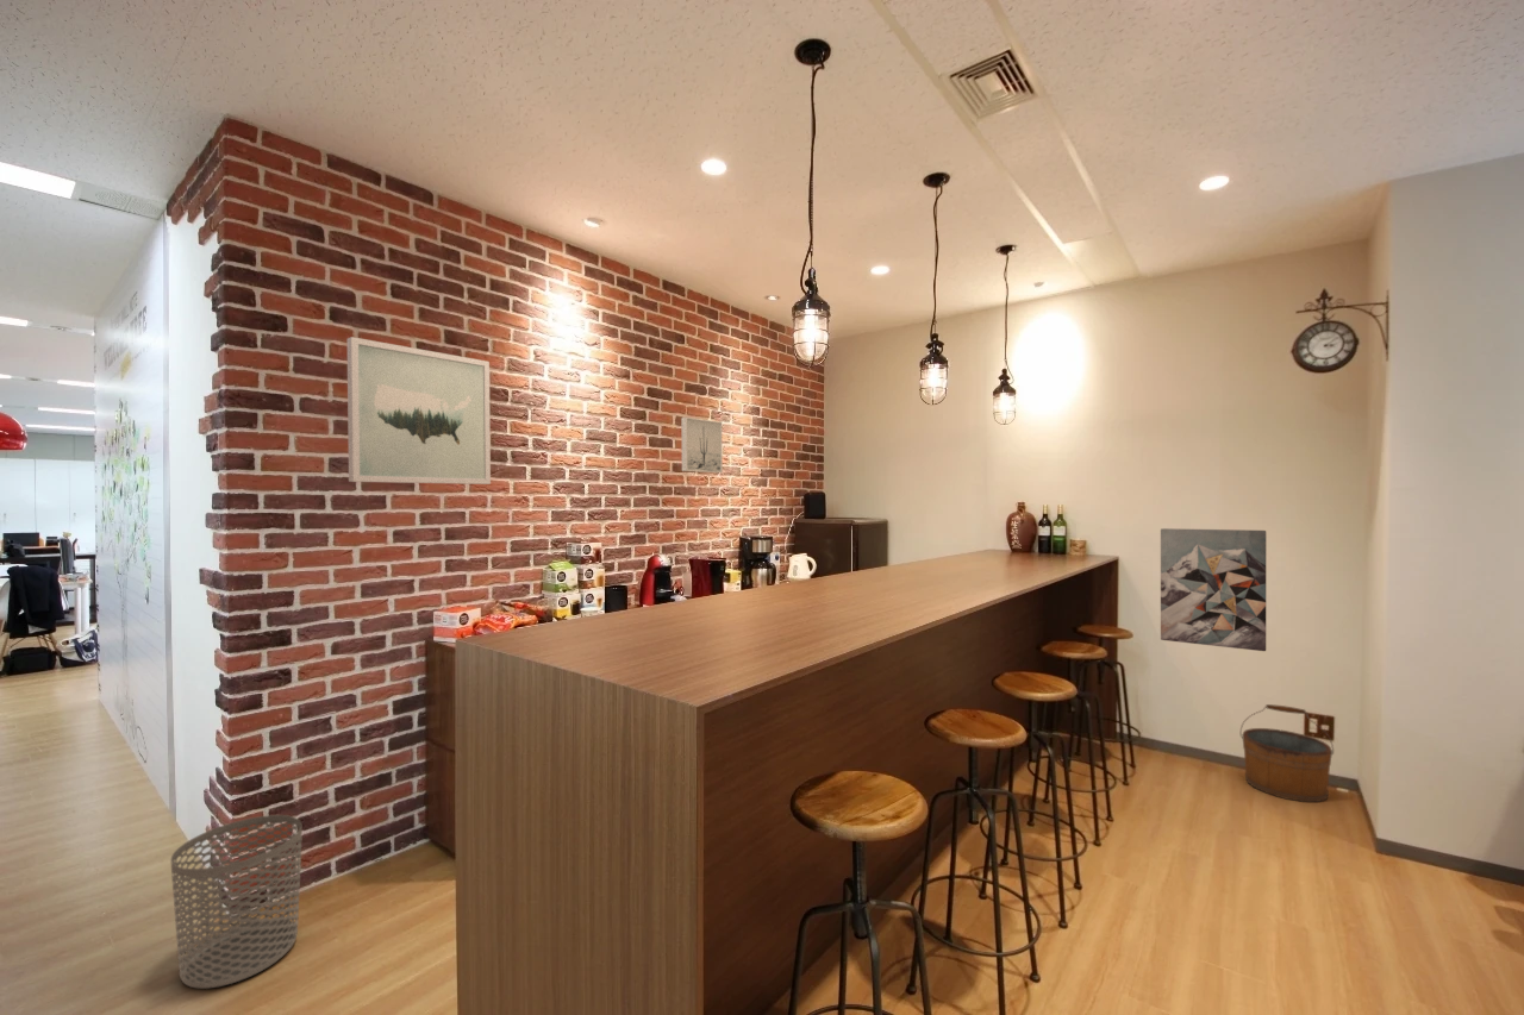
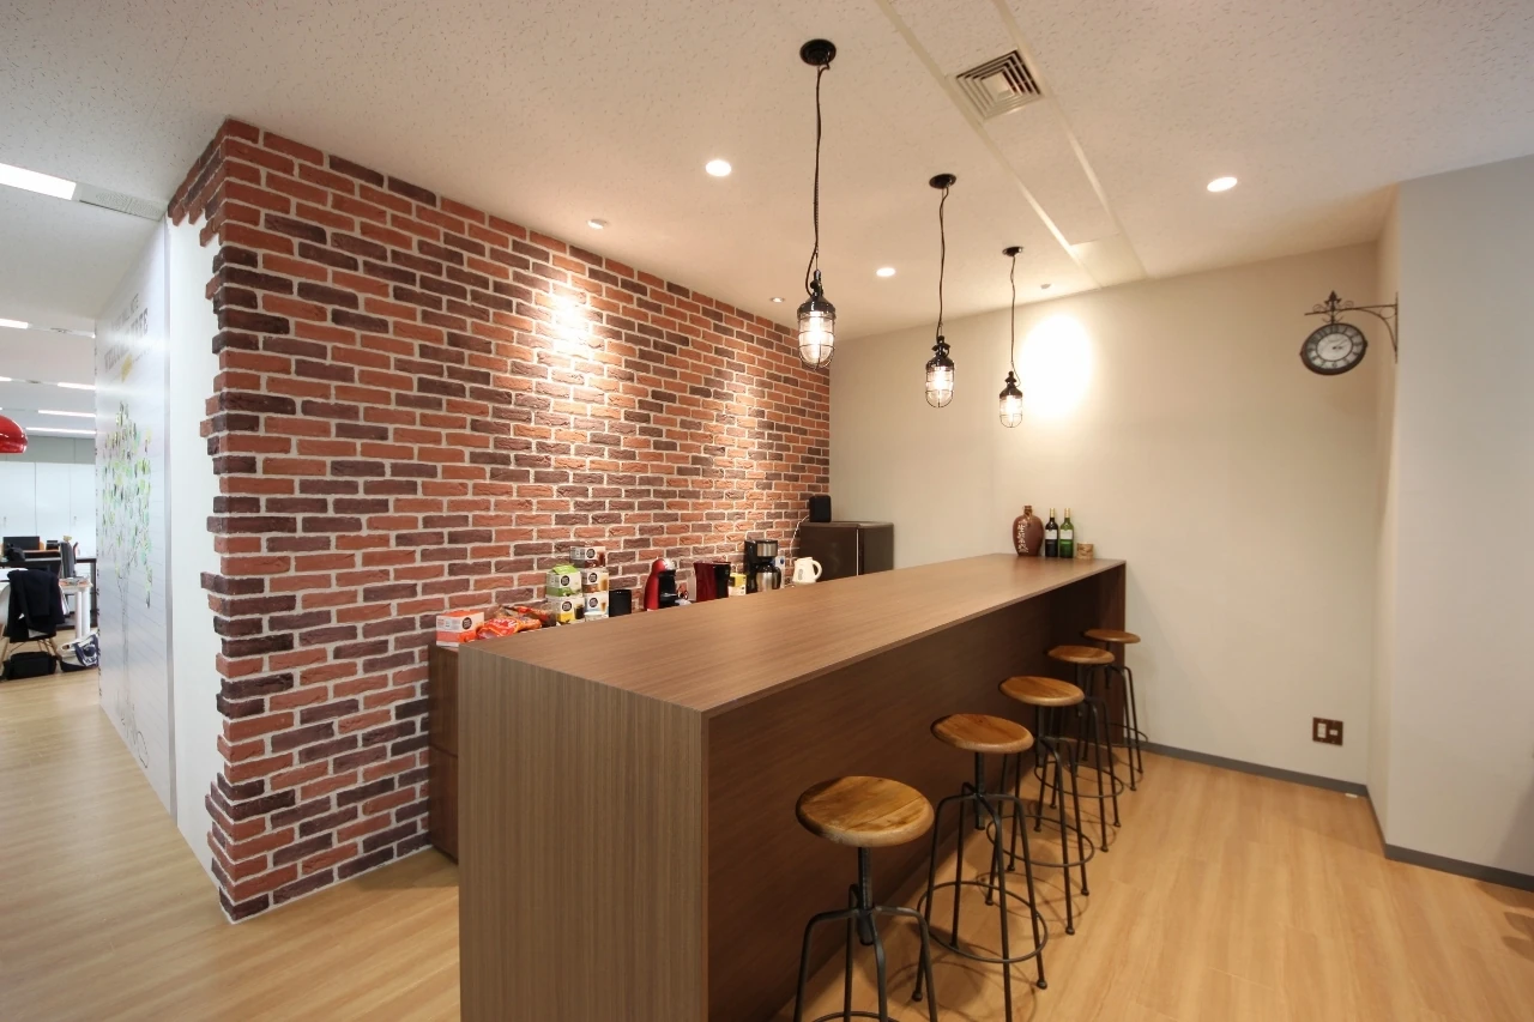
- wall art (1211, 587)
- wall art (424, 416)
- waste bin (239, 897)
- wall art (701, 445)
- bucket (1285, 746)
